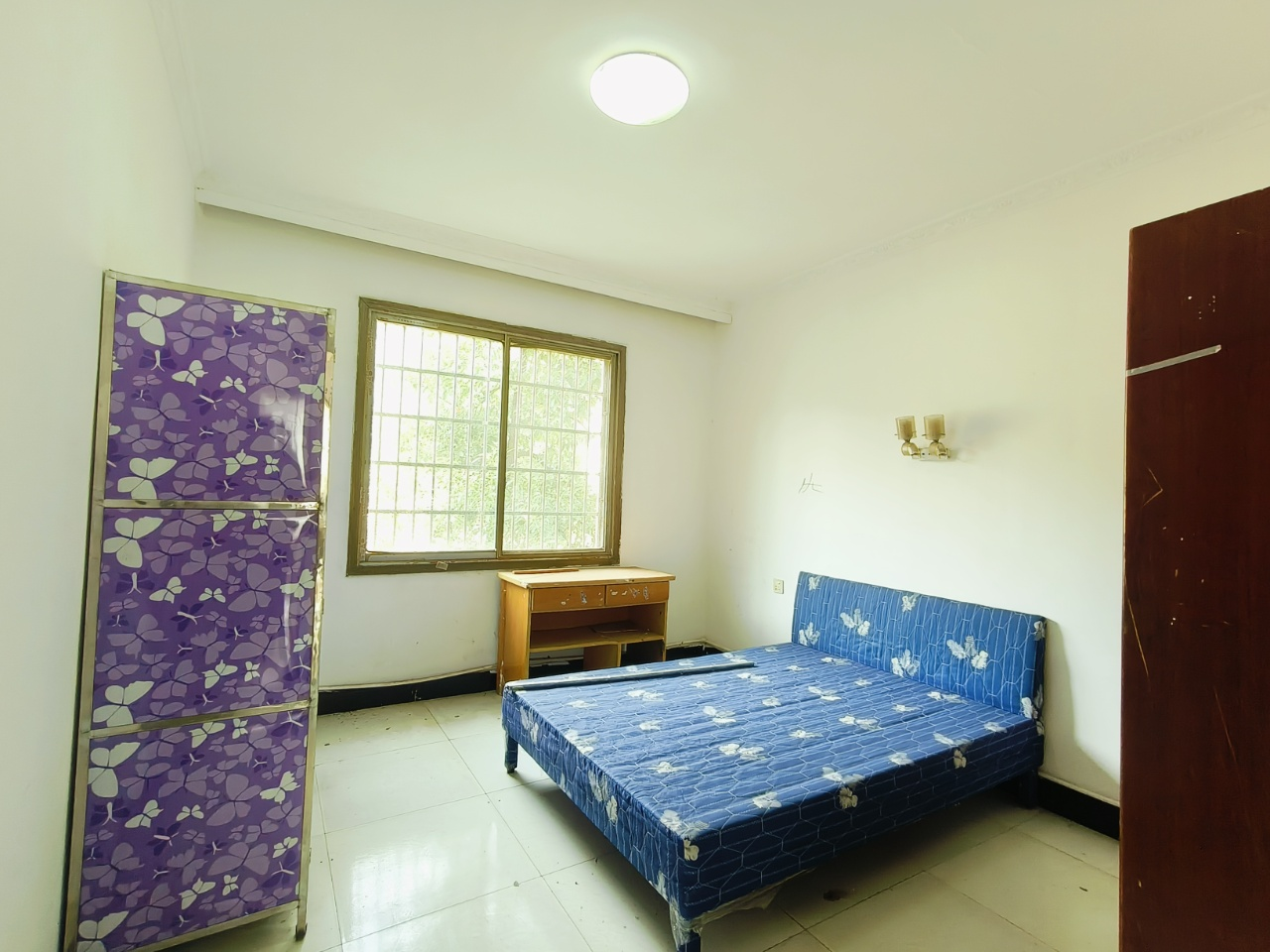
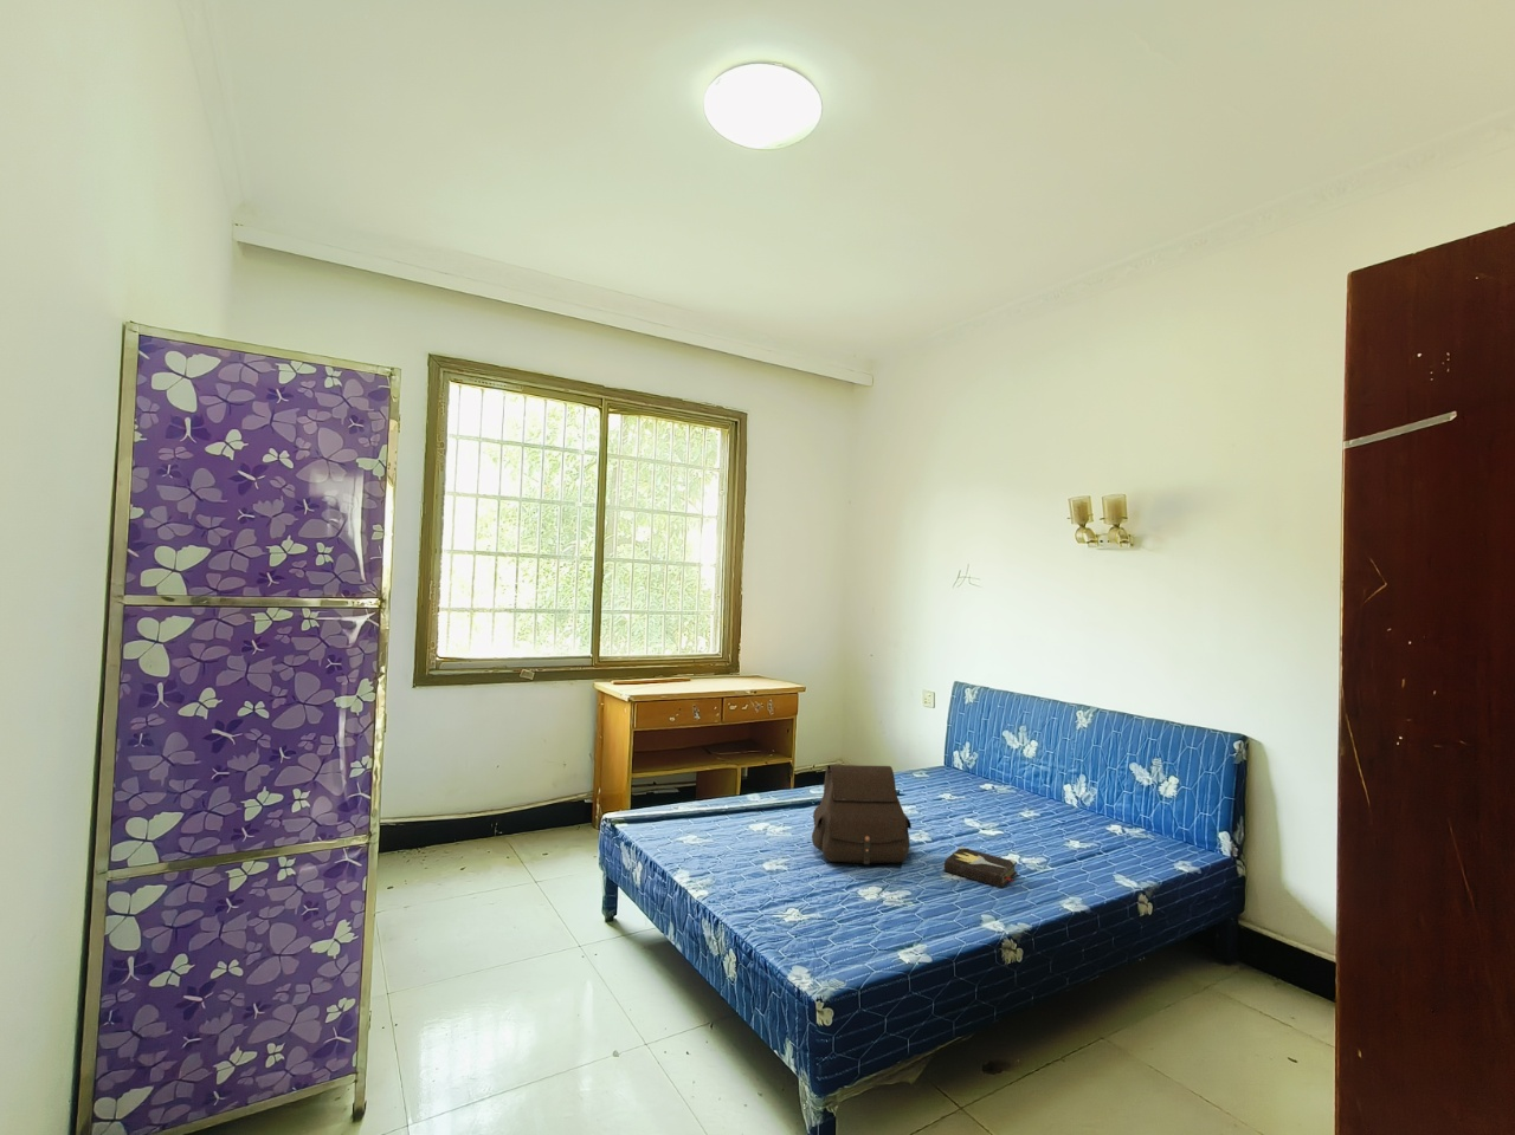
+ hardback book (981, 866)
+ satchel (859, 808)
